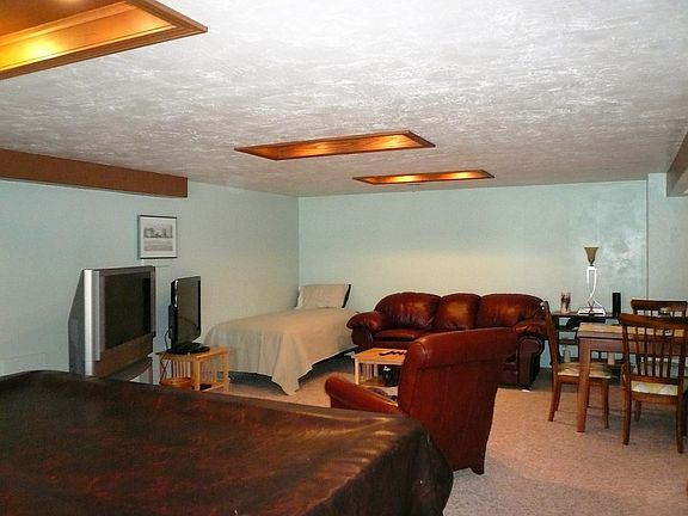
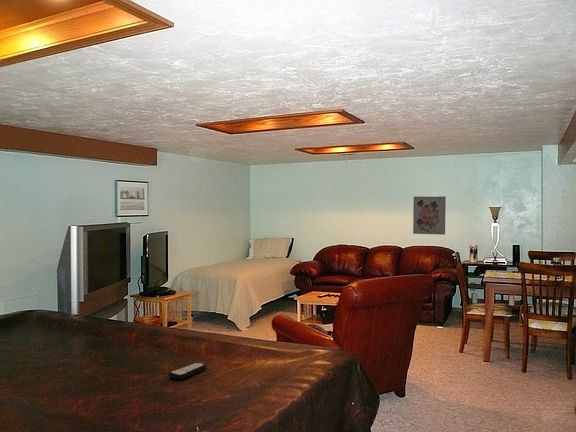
+ wall art (429, 215)
+ remote control (188, 370)
